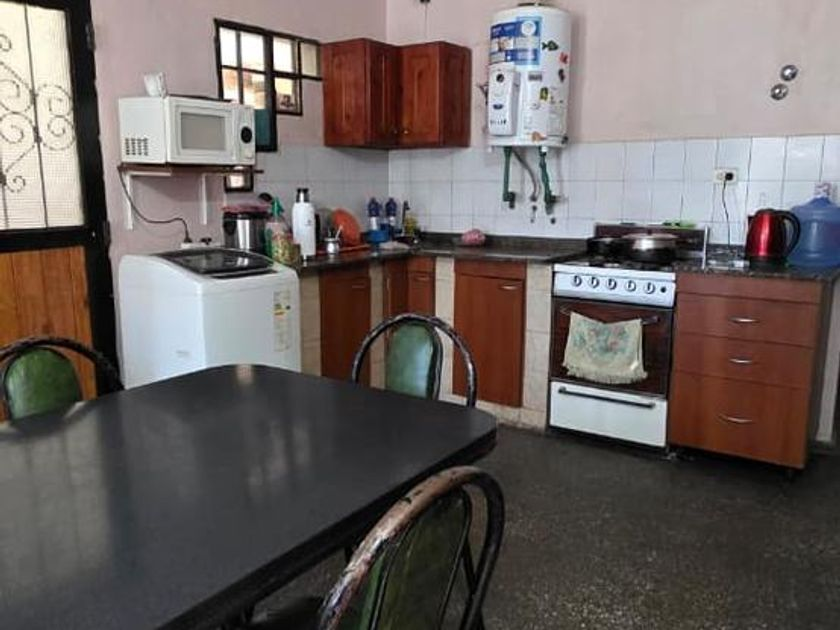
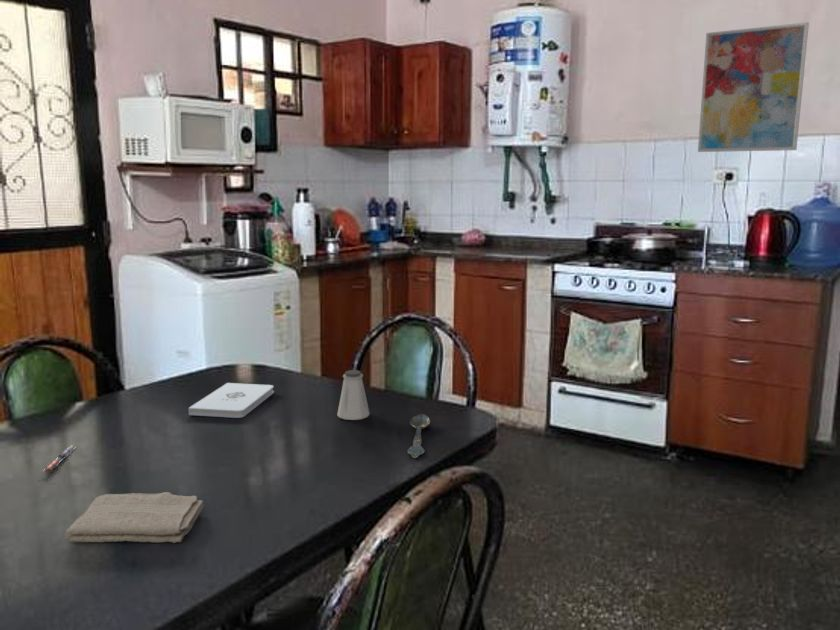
+ washcloth (137, 516)
+ spoon (418, 434)
+ pen (60, 457)
+ wall art (750, 90)
+ notepad (234, 399)
+ saltshaker (353, 393)
